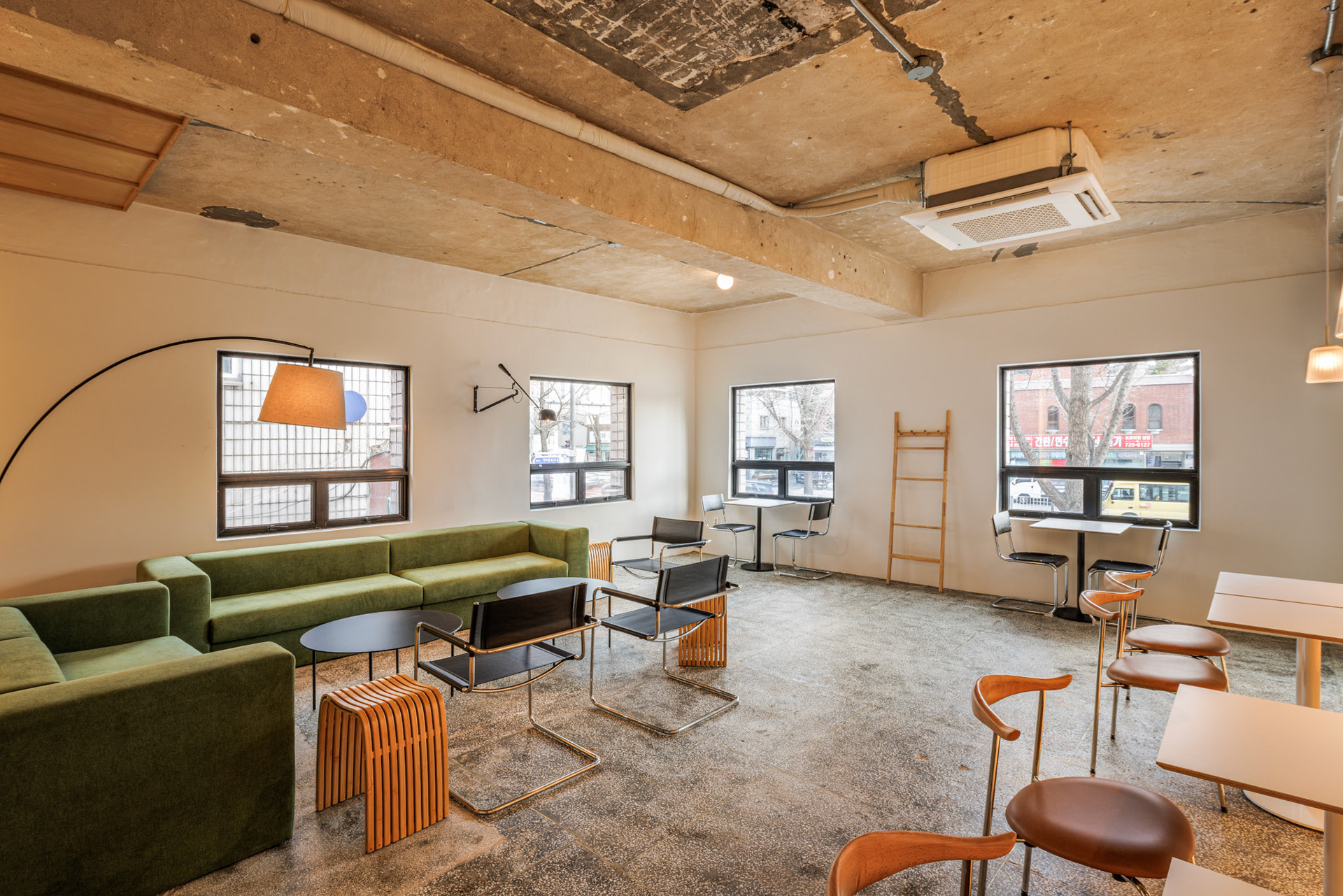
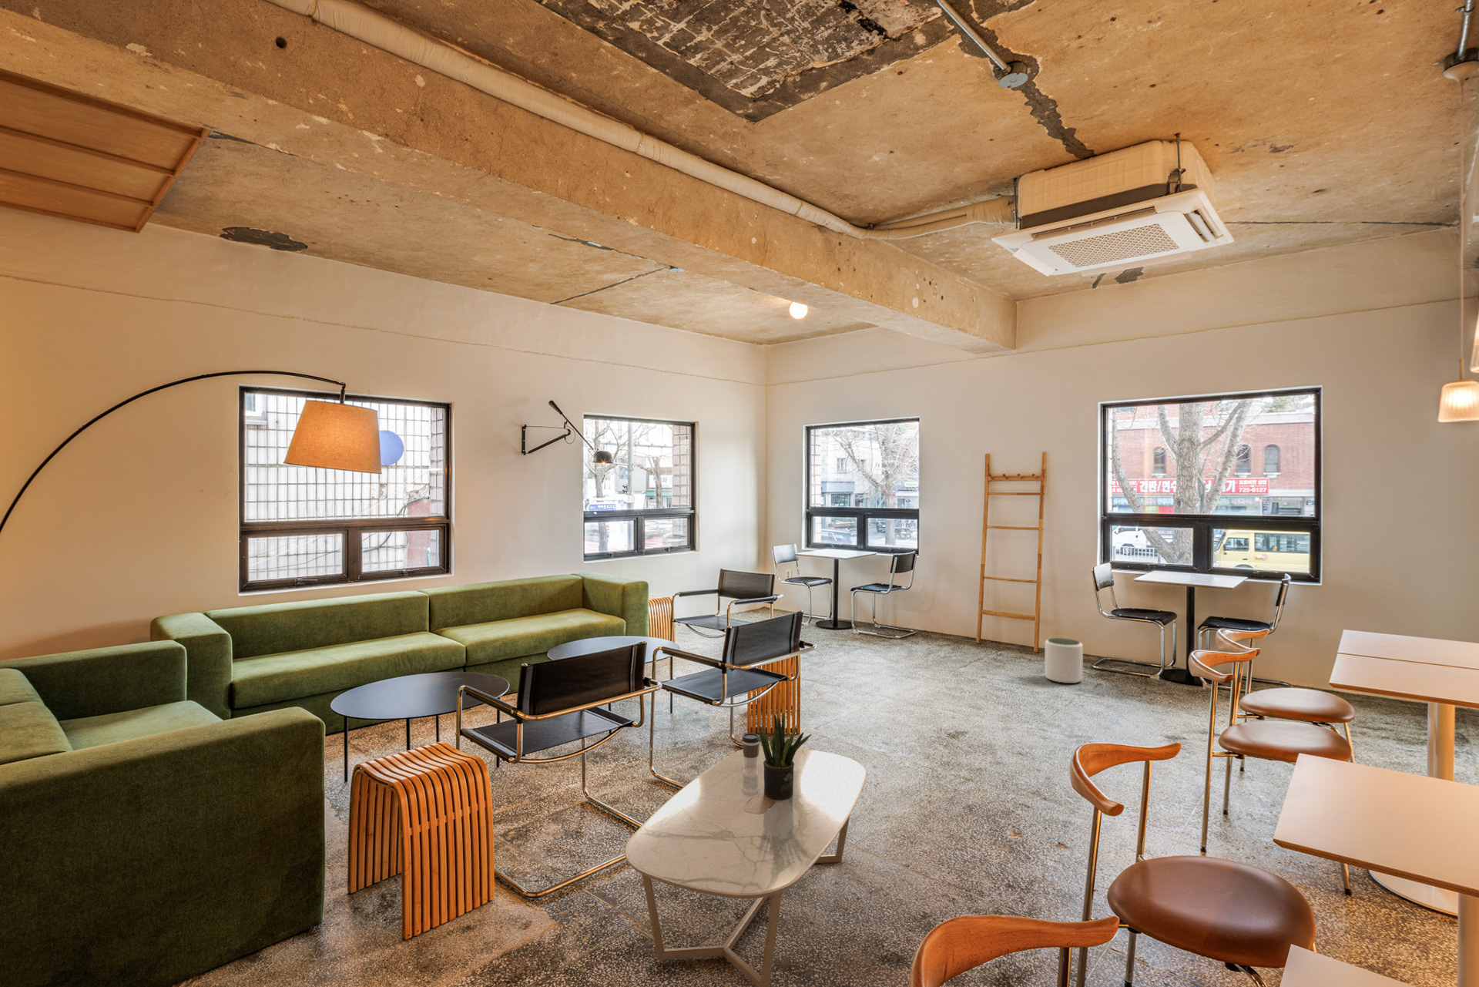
+ potted plant (783, 755)
+ coffee cup (750, 750)
+ coffee table (760, 853)
+ plant pot (1063, 660)
